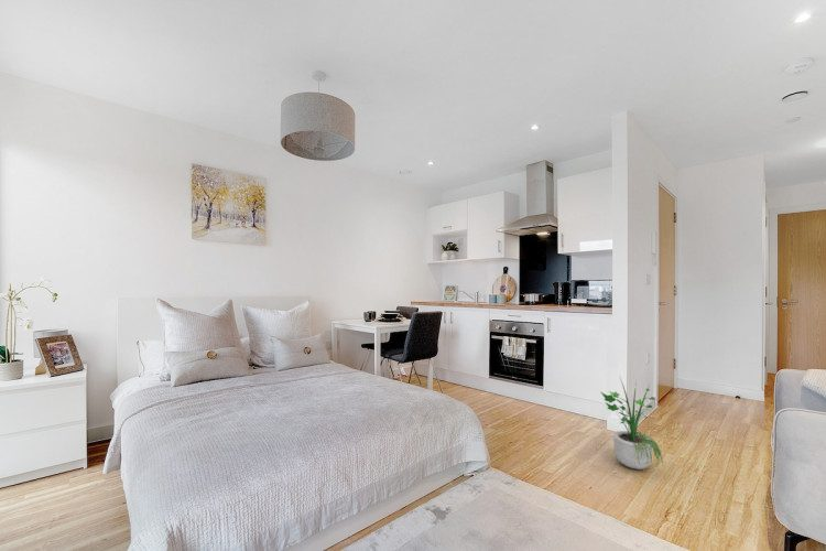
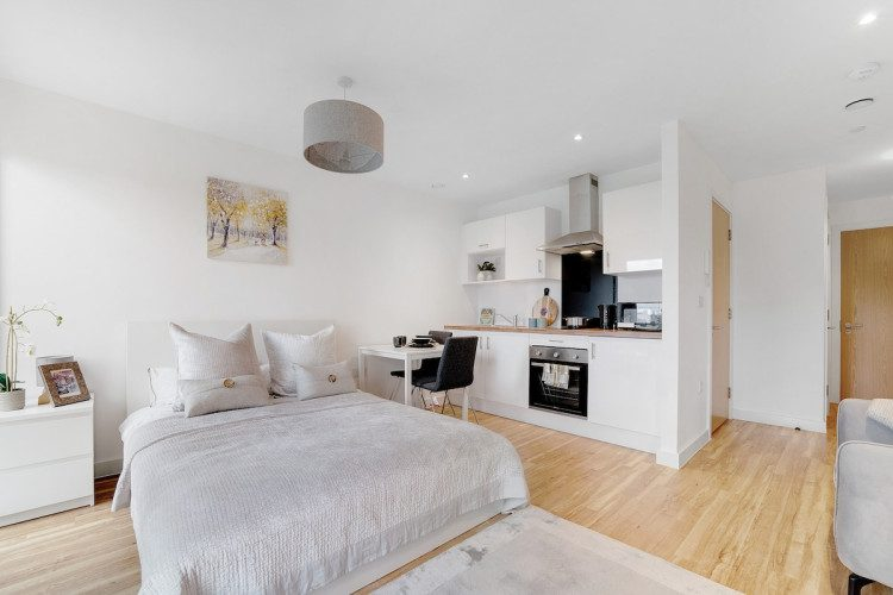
- potted plant (635, 415)
